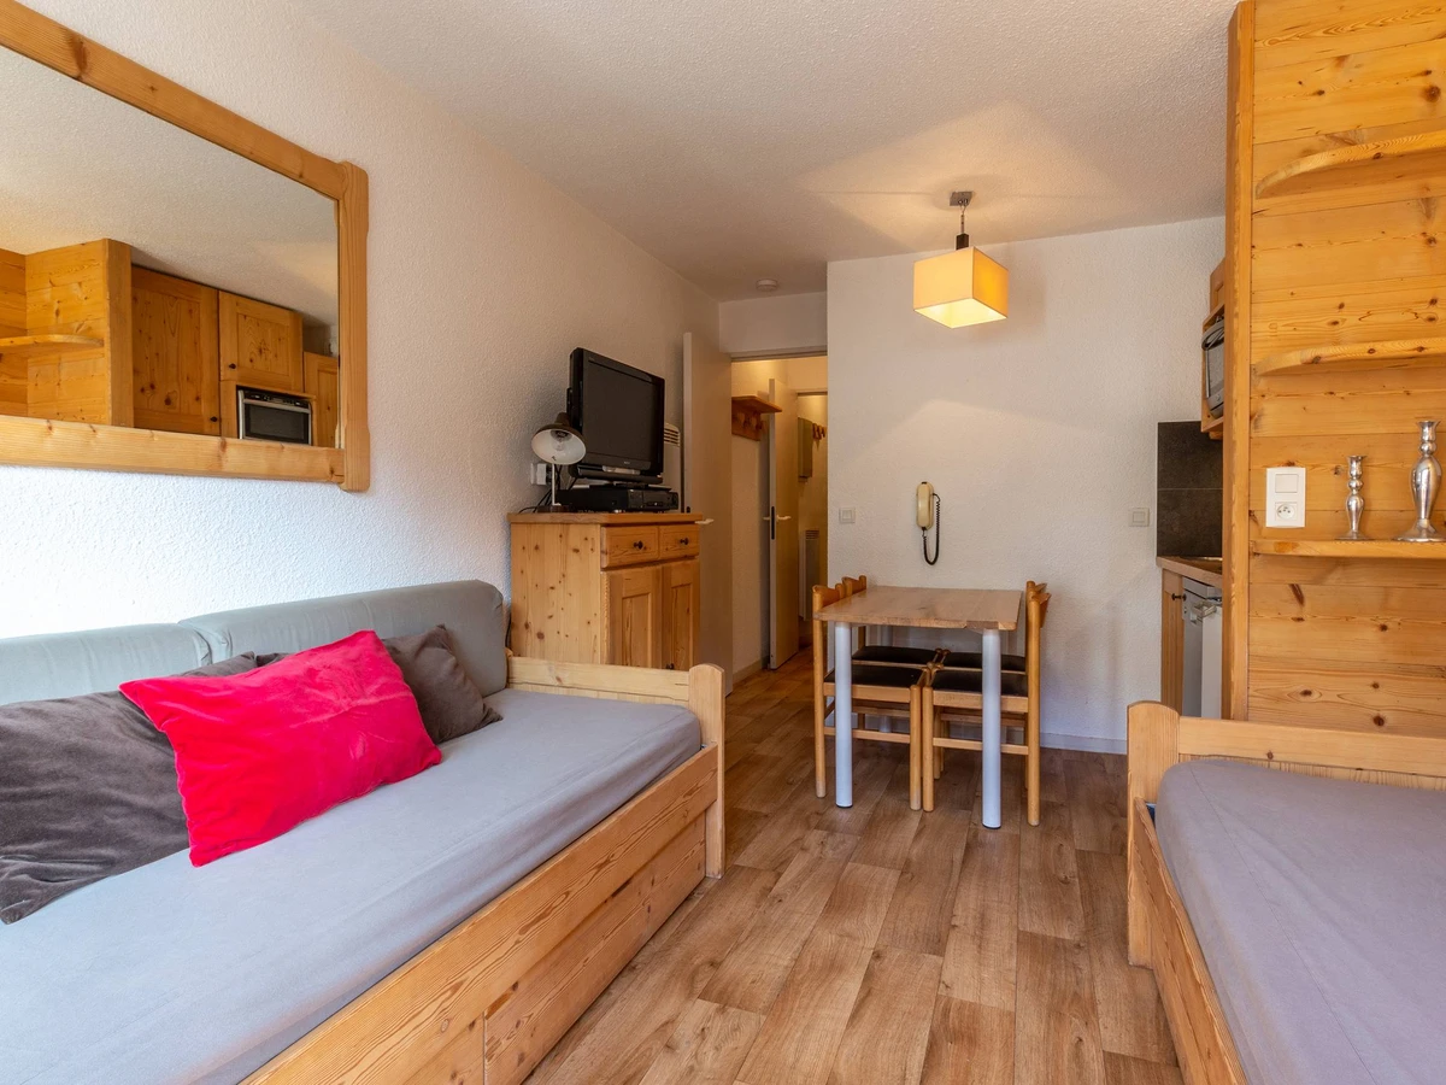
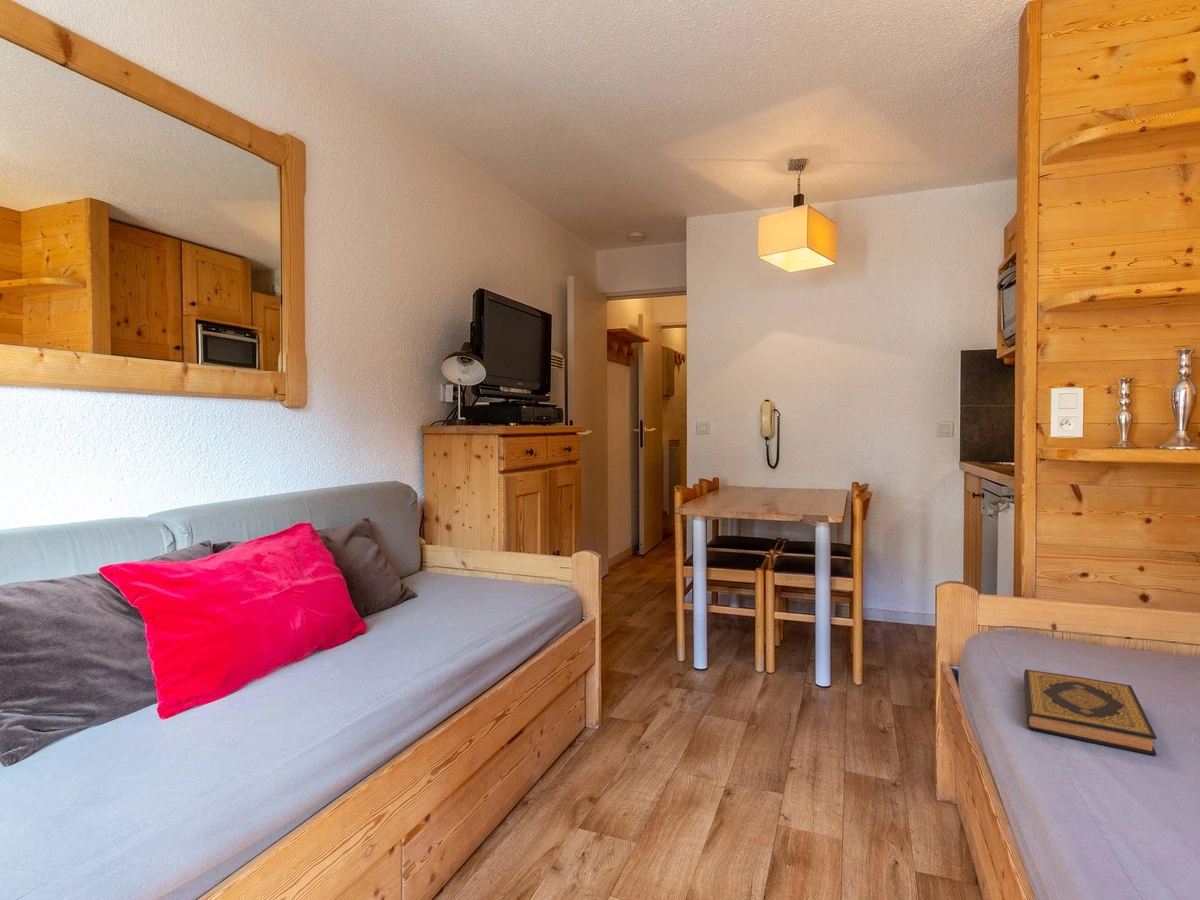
+ hardback book (1081, 706)
